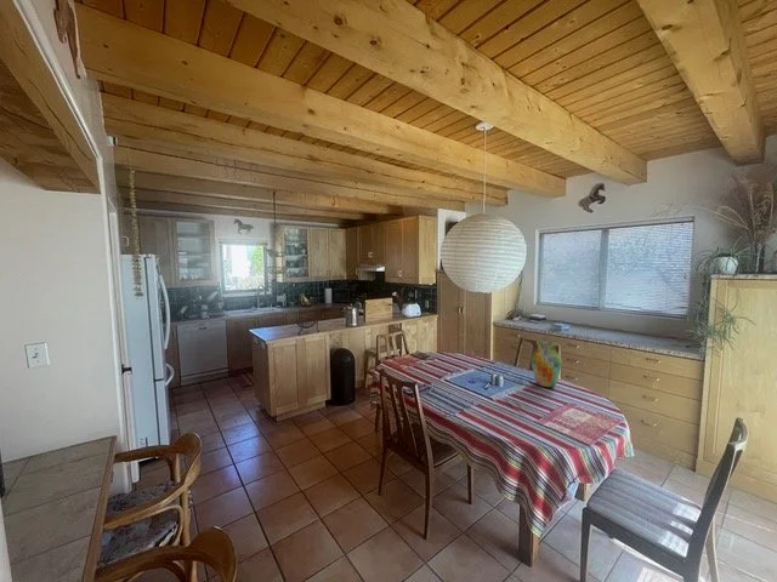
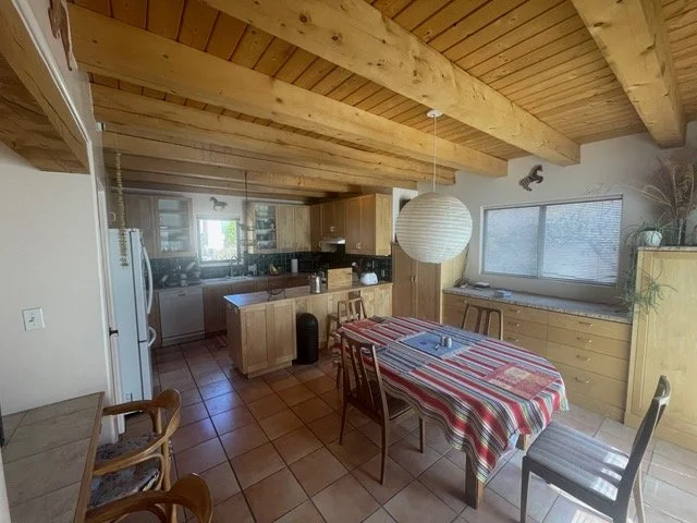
- vase (545, 364)
